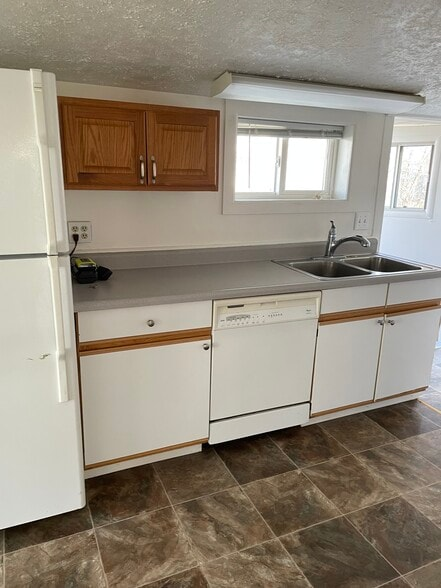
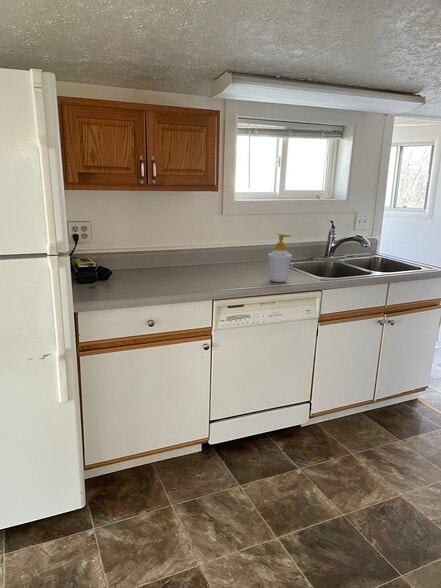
+ soap bottle (279, 257)
